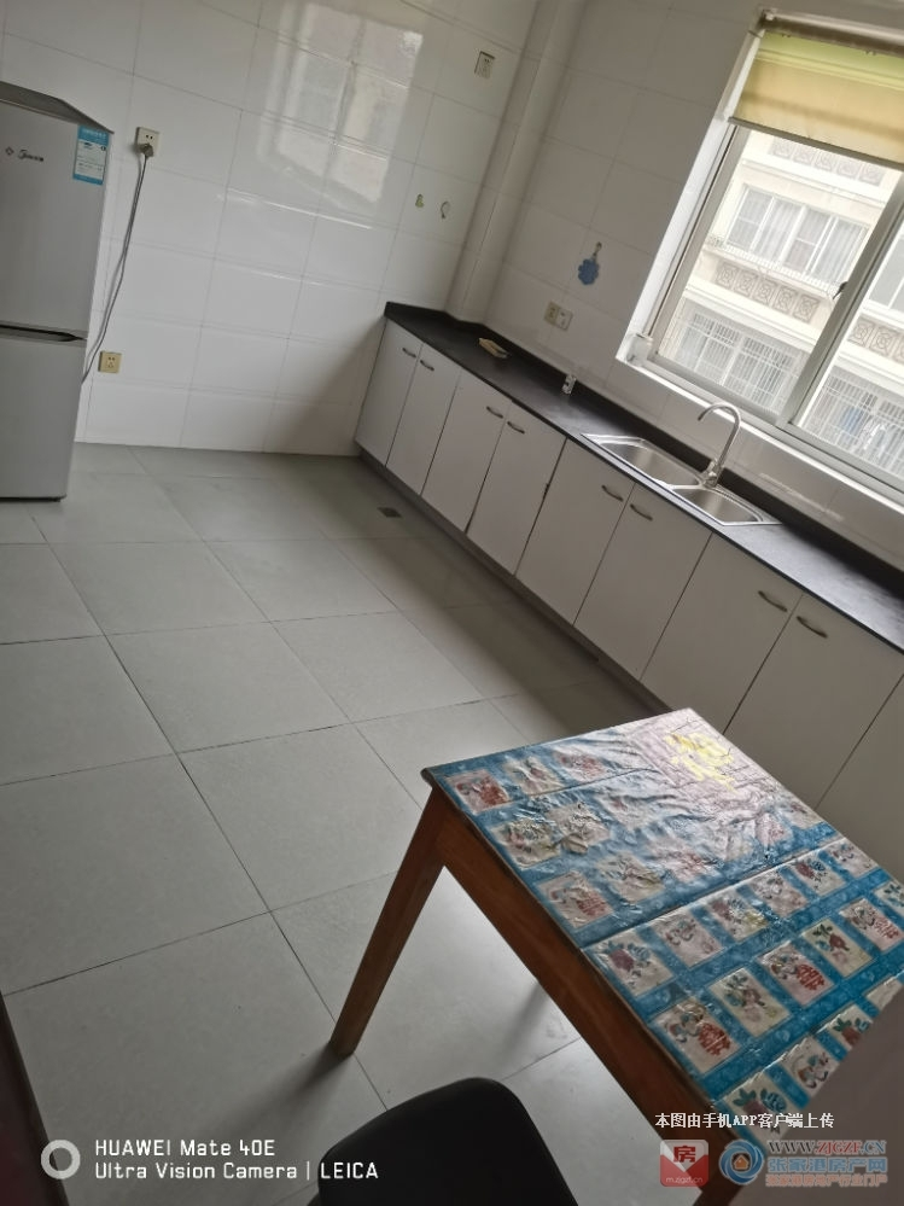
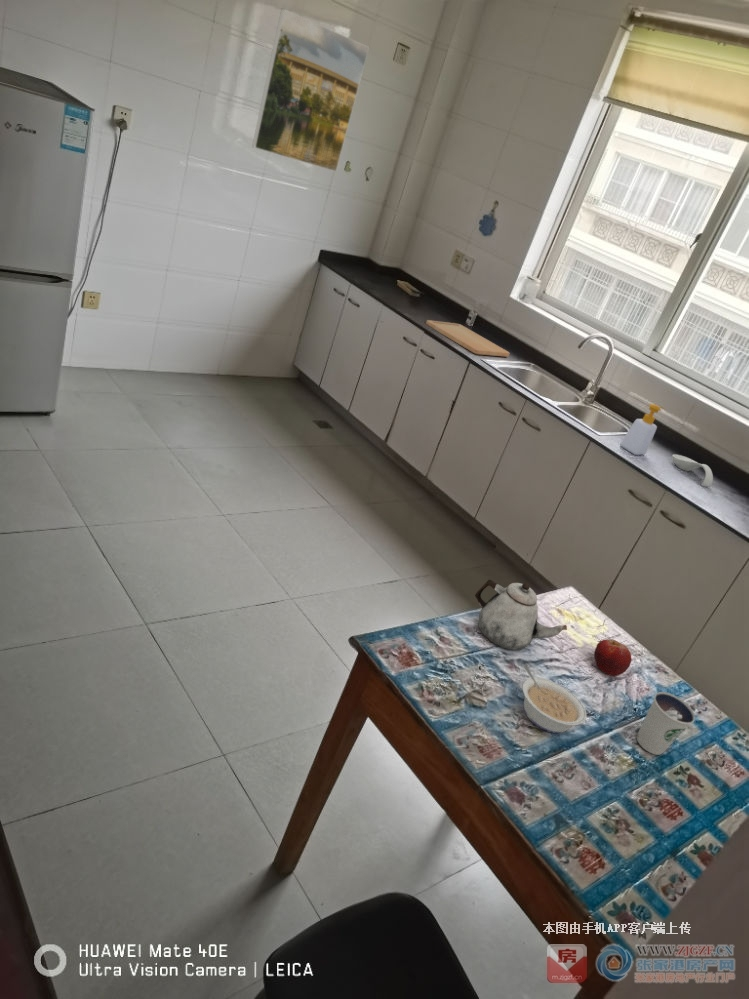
+ dixie cup (661, 725)
+ fruit (612, 656)
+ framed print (311, 96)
+ spoon rest (694, 466)
+ cutting board (467, 338)
+ legume (548, 705)
+ soap bottle (646, 428)
+ teapot (519, 612)
